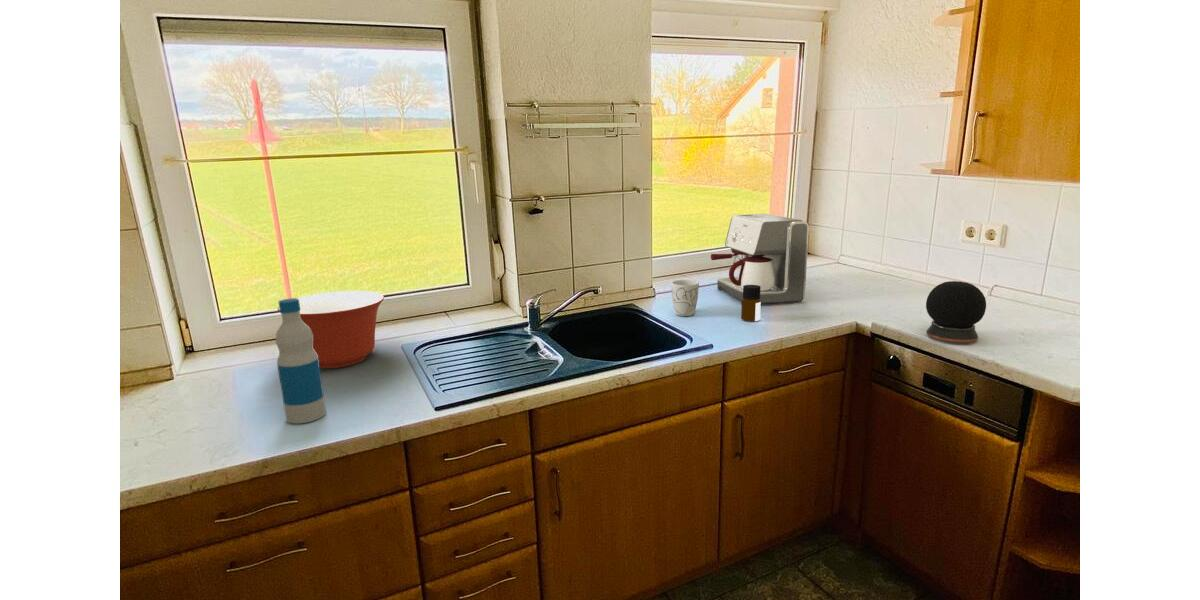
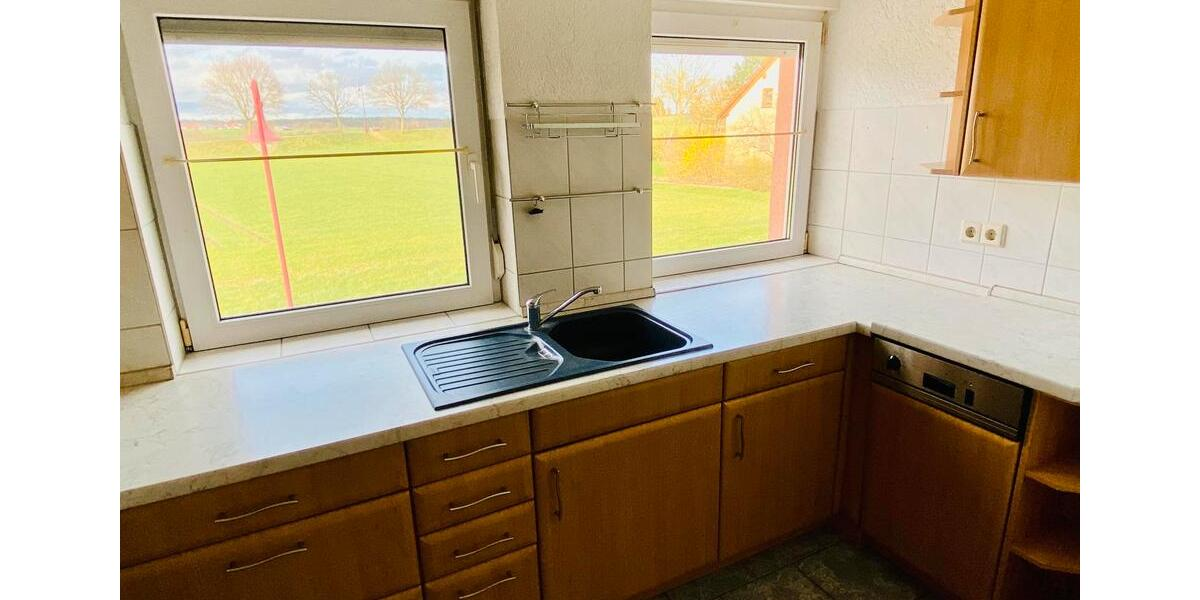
- mug (685, 297)
- coffee maker (761, 256)
- bottle (297, 359)
- bottle (751, 302)
- speaker (954, 309)
- mixing bowl (336, 331)
